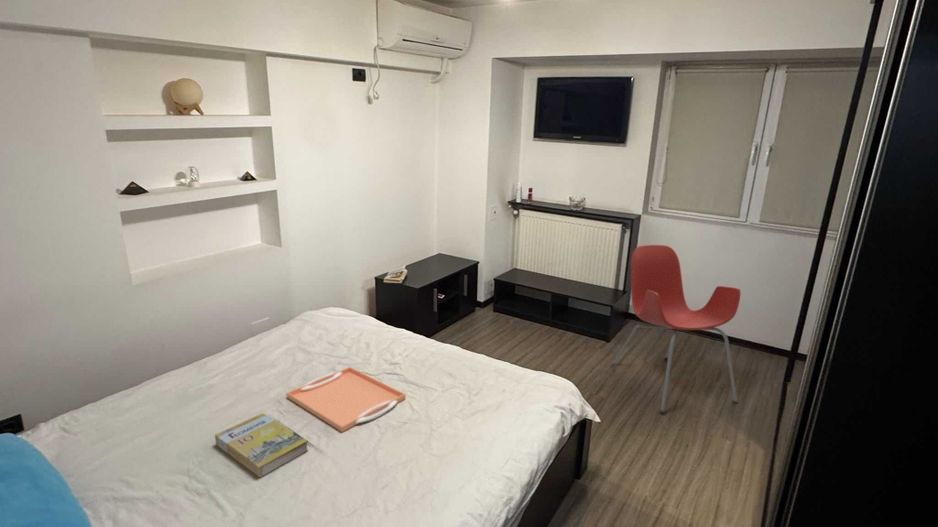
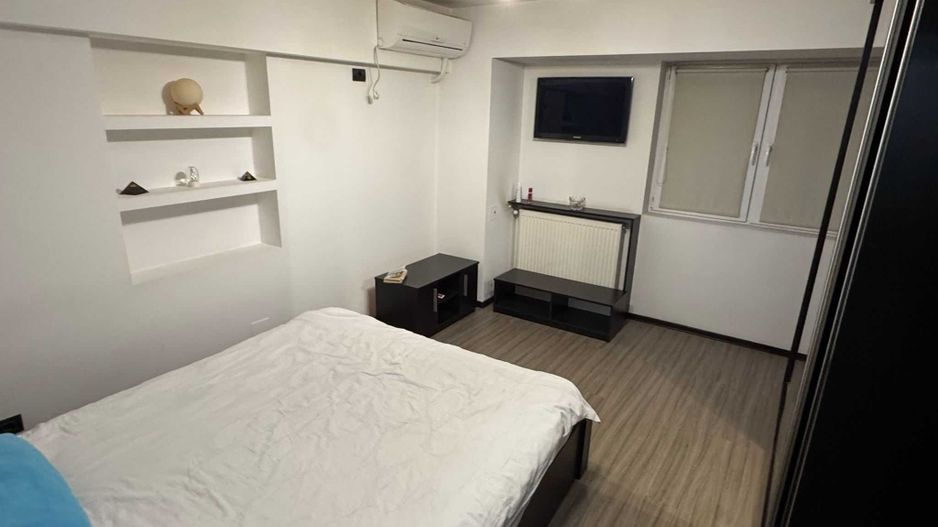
- armchair (678, 322)
- serving tray (346, 395)
- book (261, 442)
